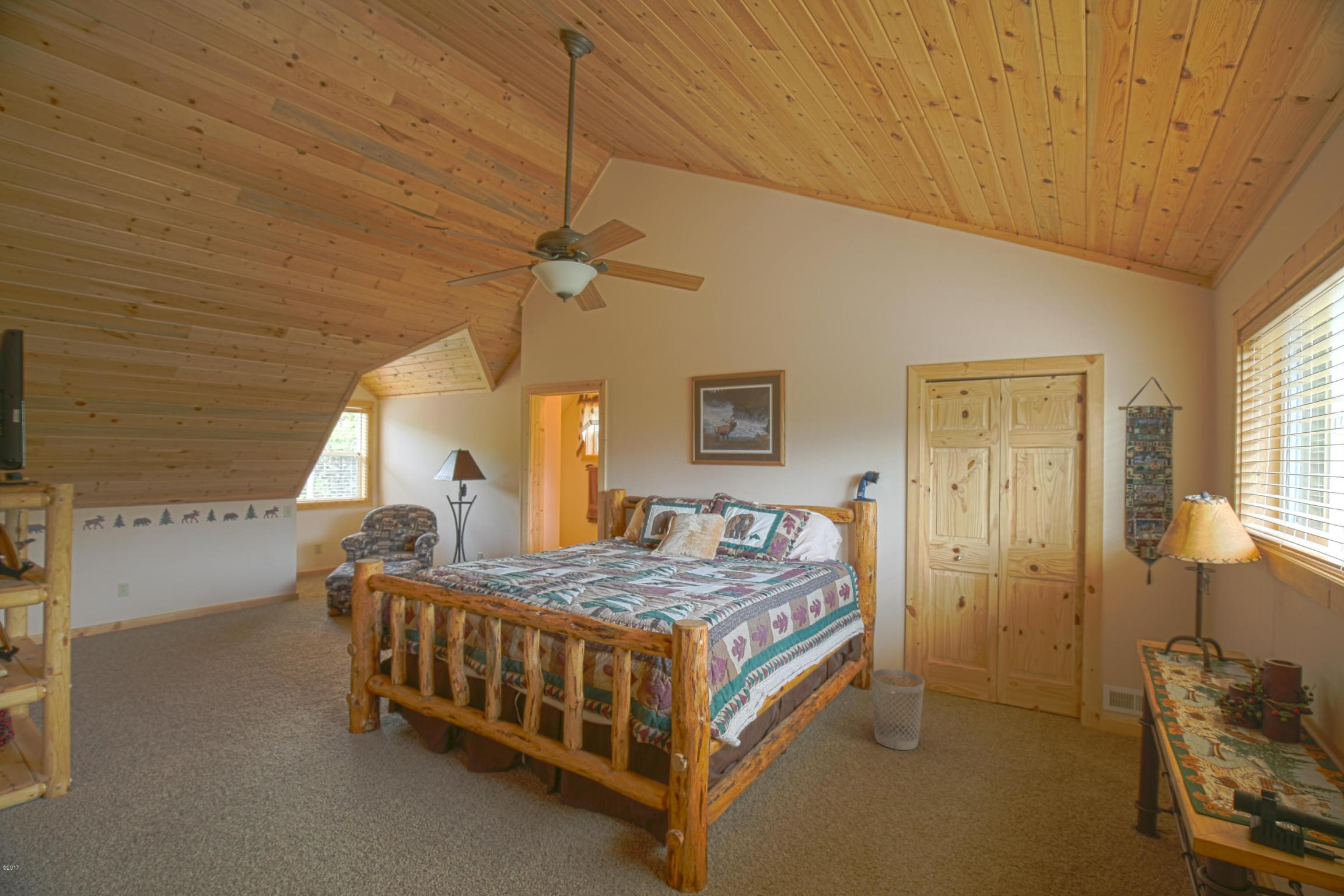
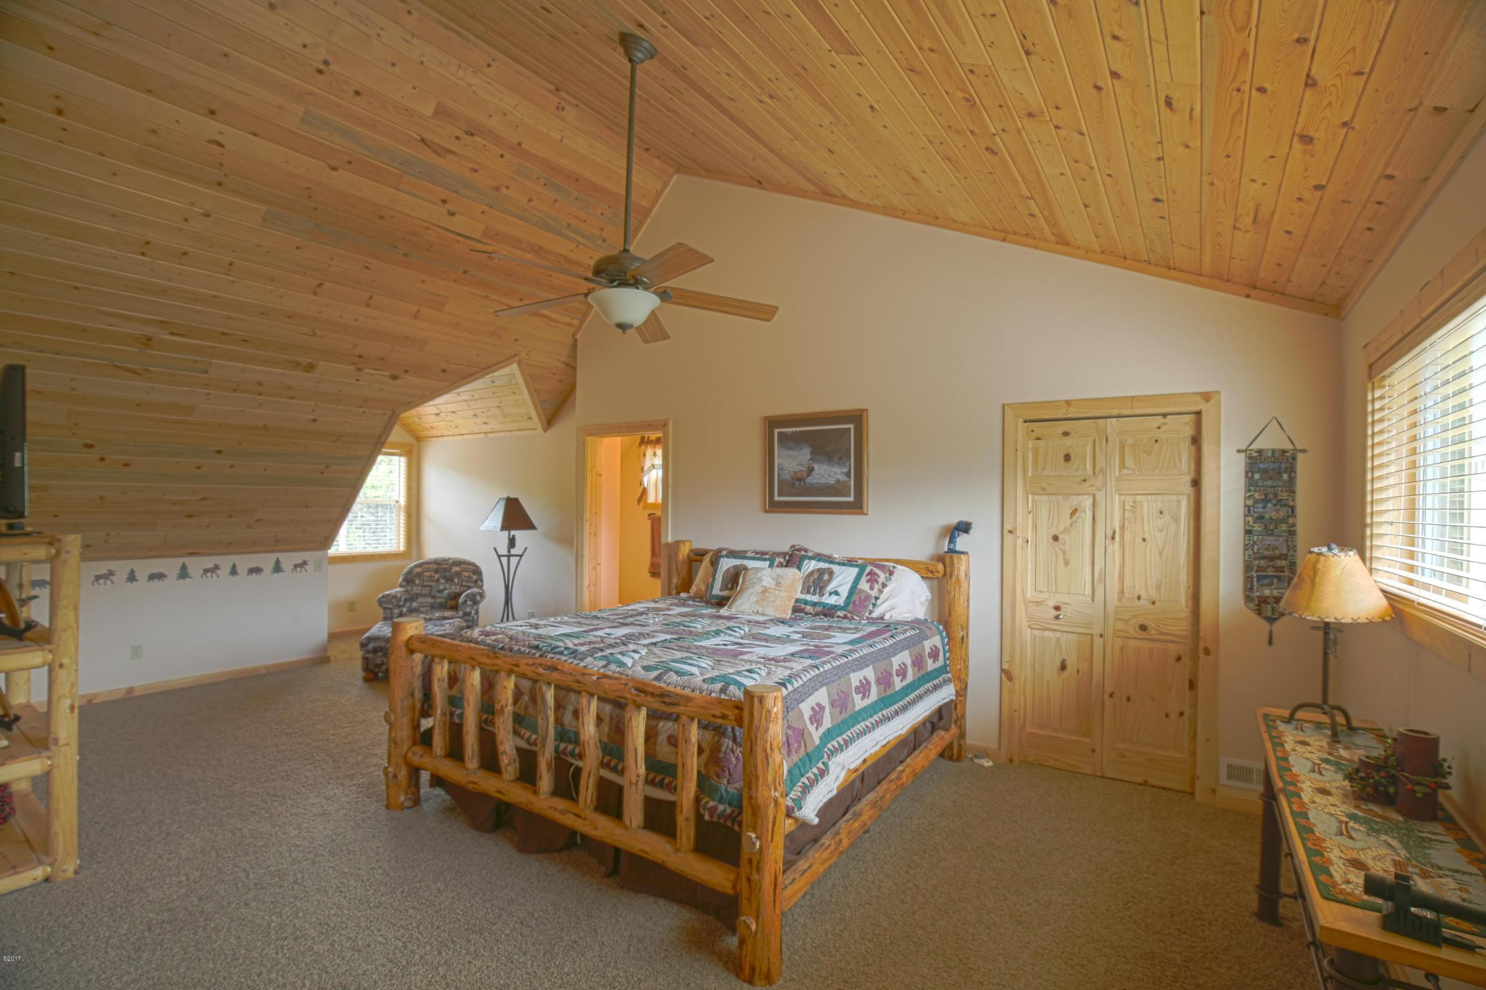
- wastebasket (896, 709)
